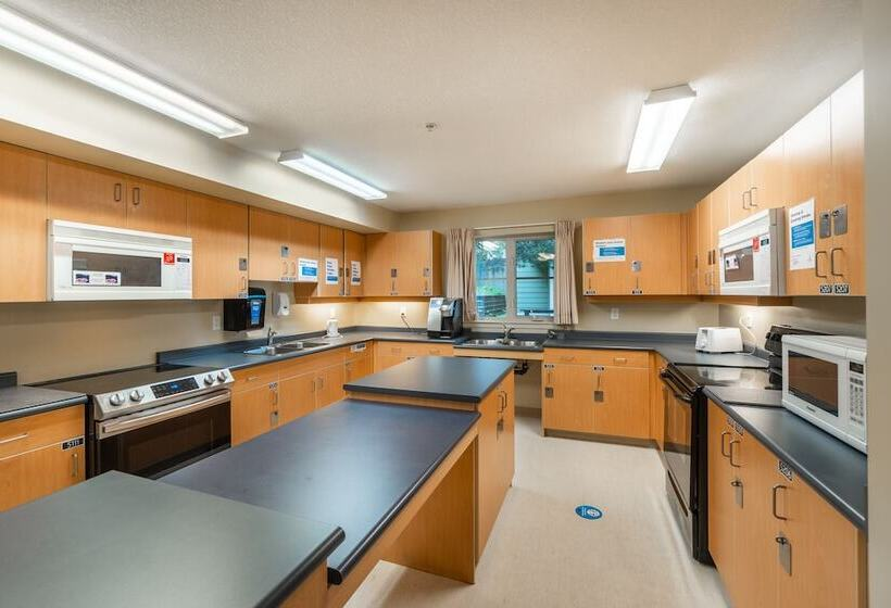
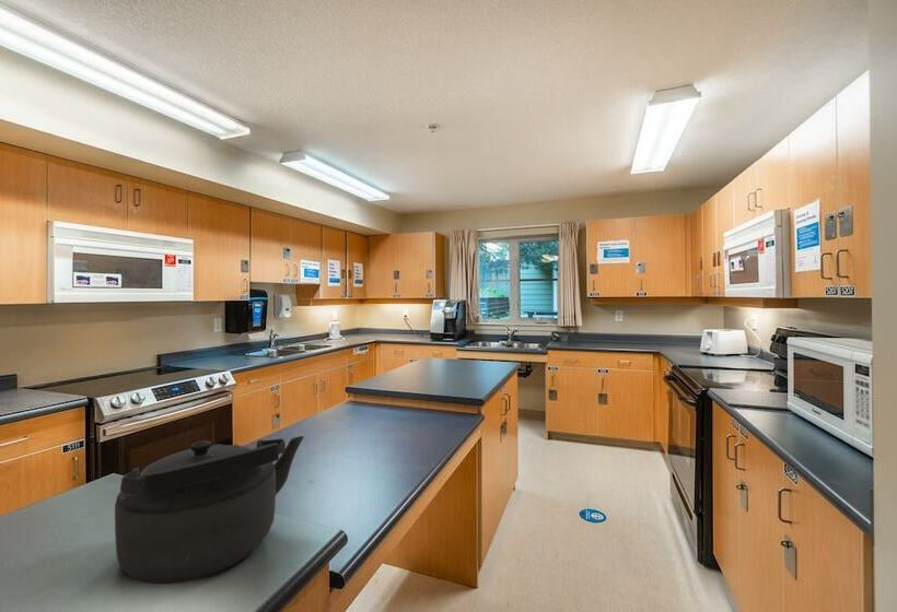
+ kettle (208, 493)
